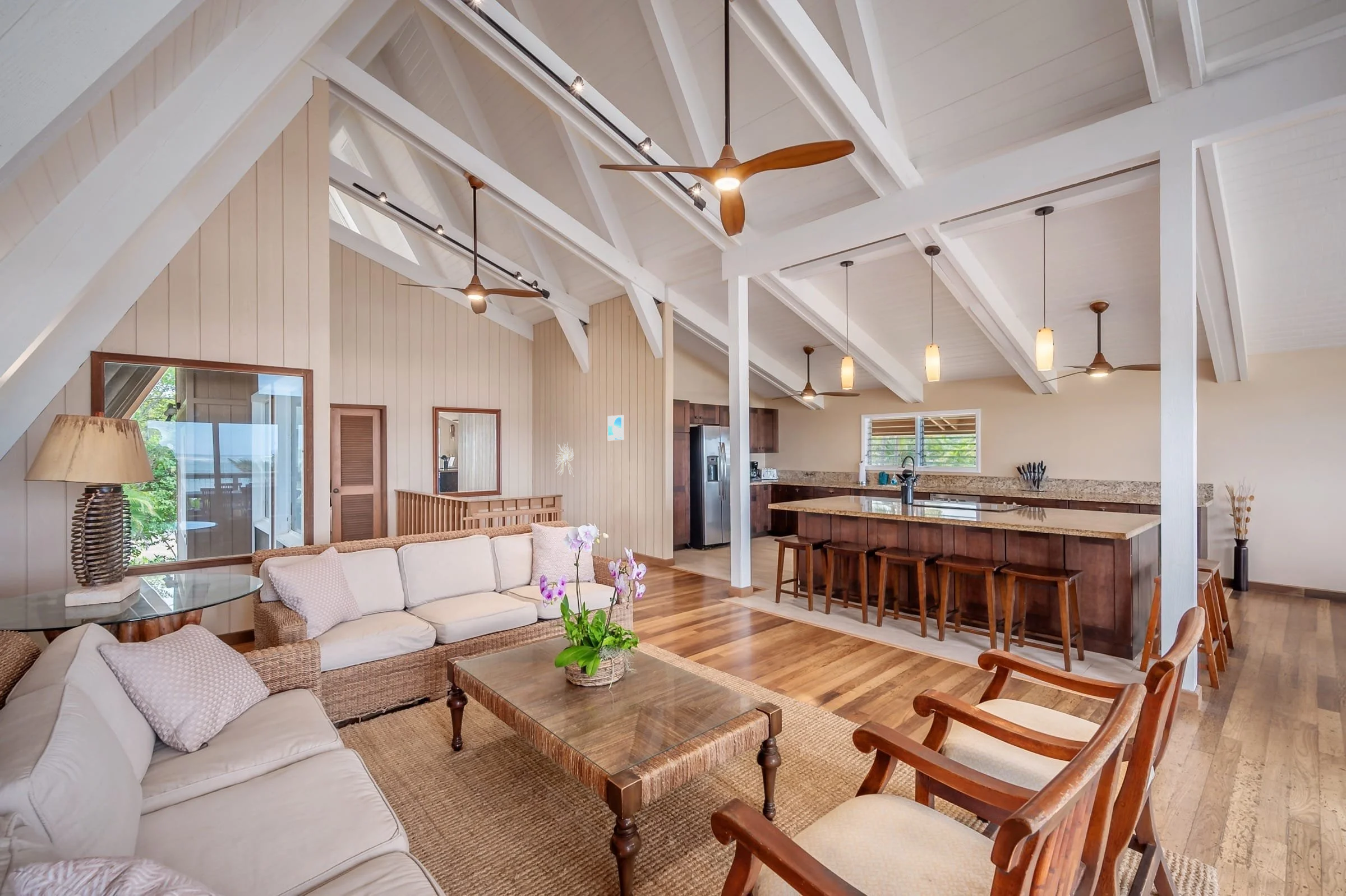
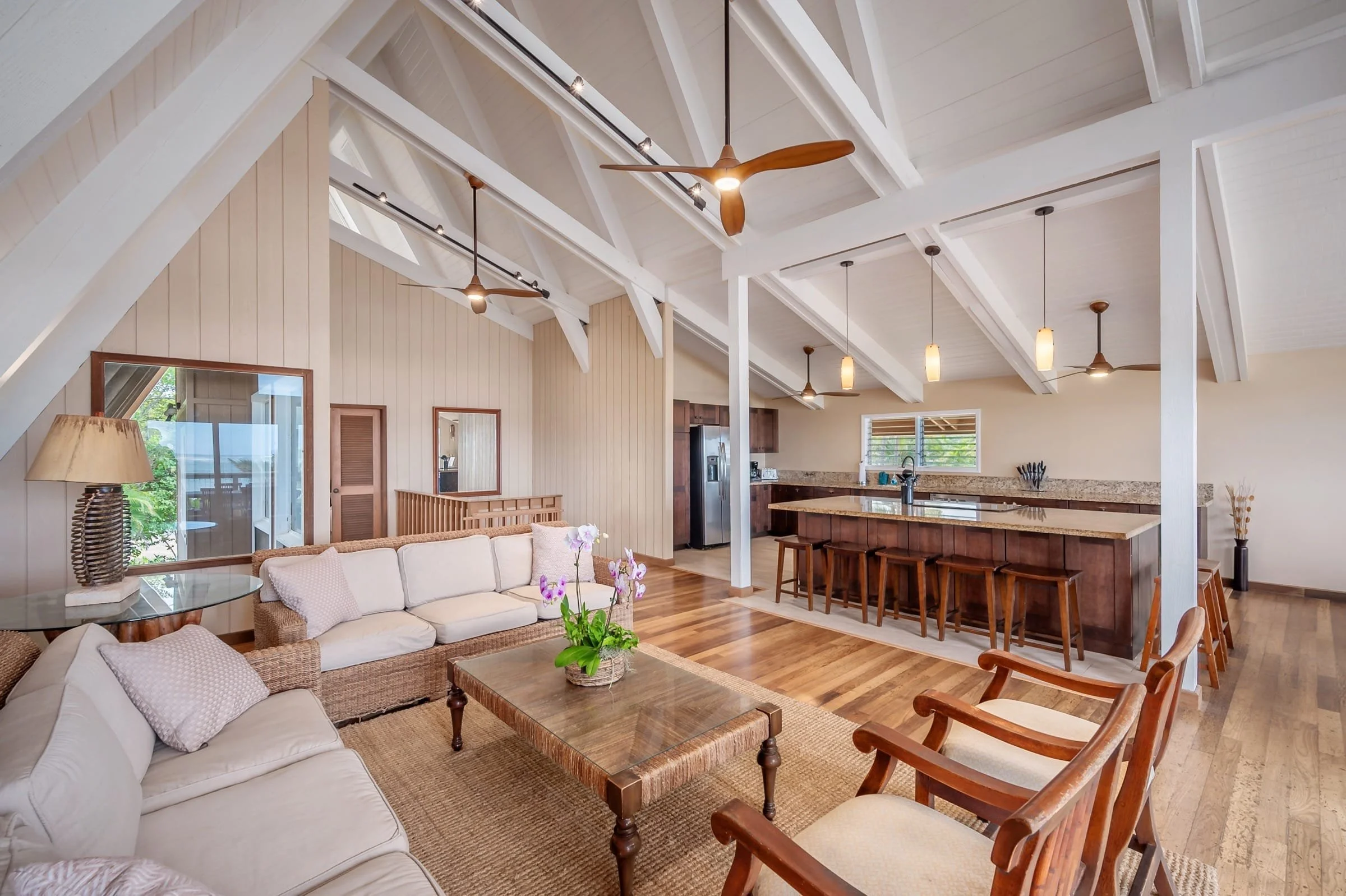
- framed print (615, 428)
- wall sculpture (564, 459)
